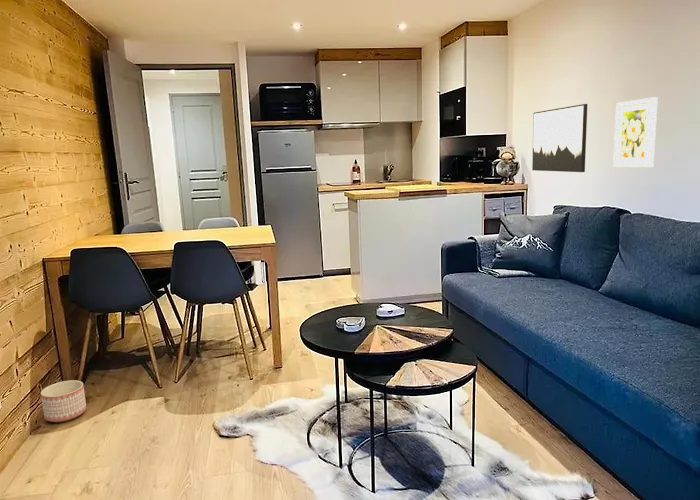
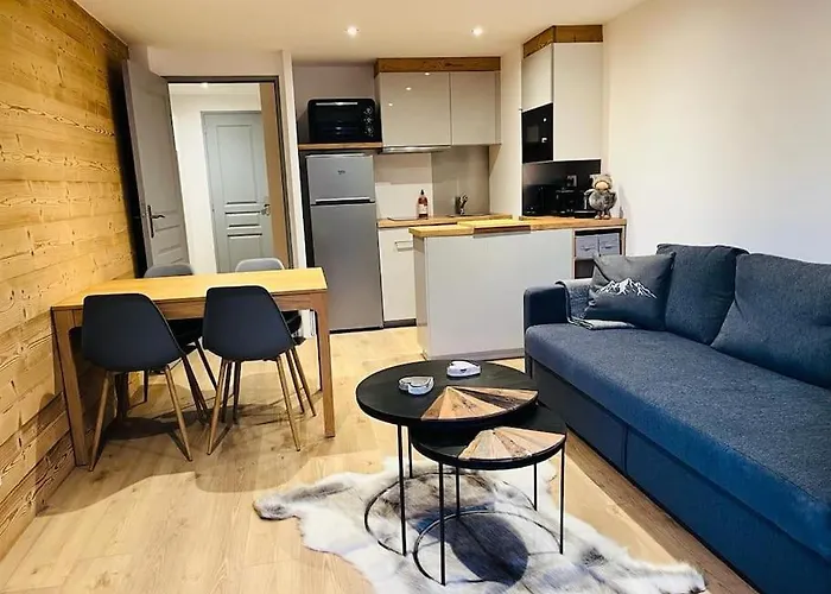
- wall art (557, 140)
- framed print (634, 134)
- planter (64, 401)
